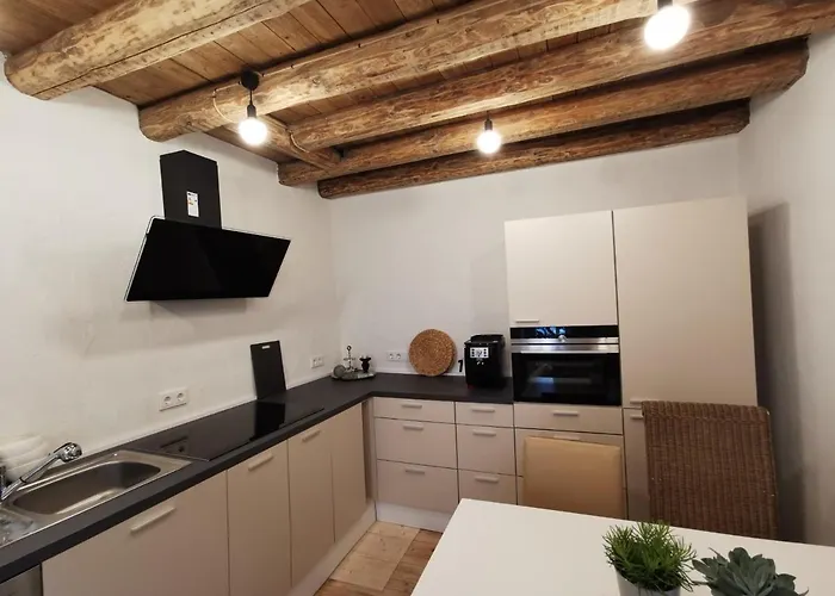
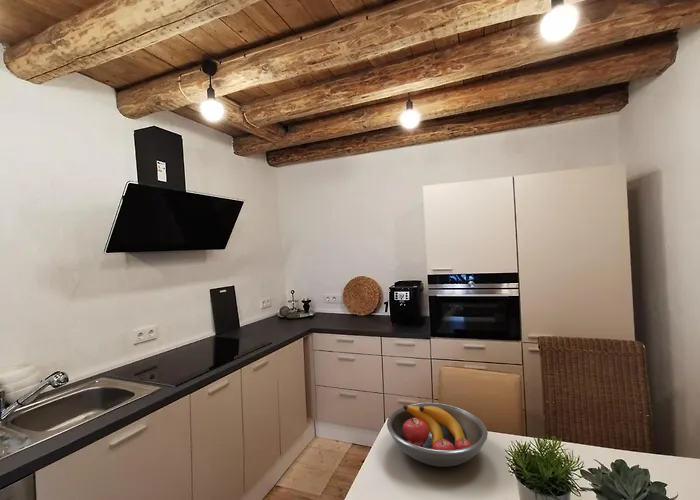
+ fruit bowl (435, 434)
